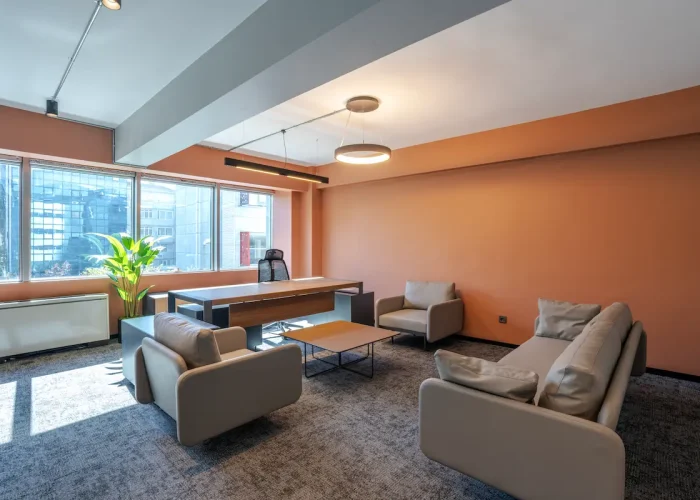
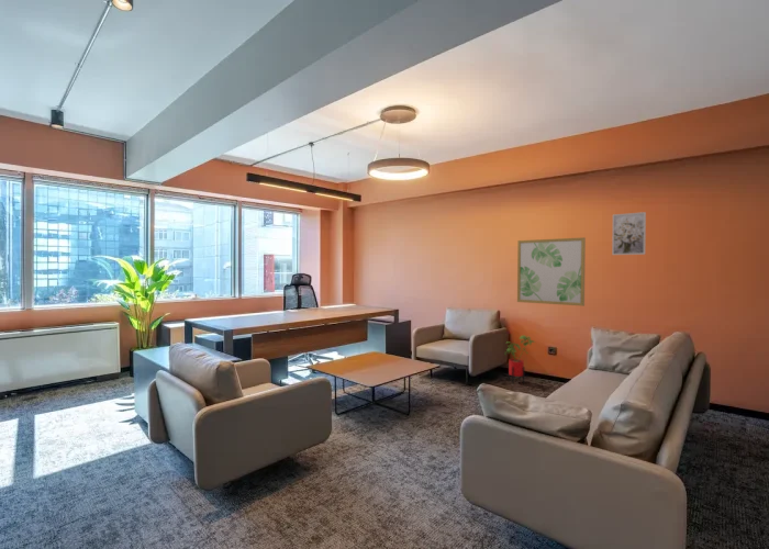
+ wall art (549, 271)
+ house plant (517, 359)
+ wall art (628, 234)
